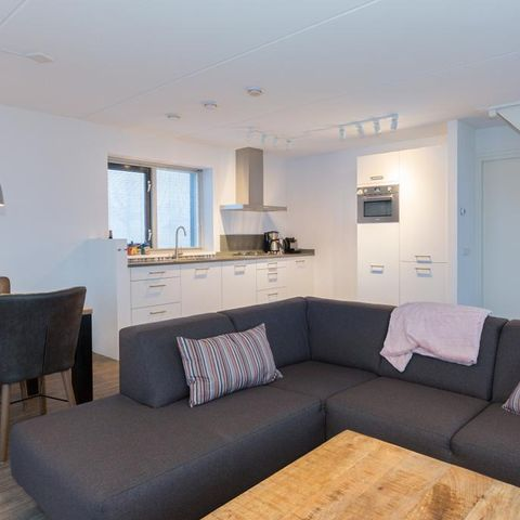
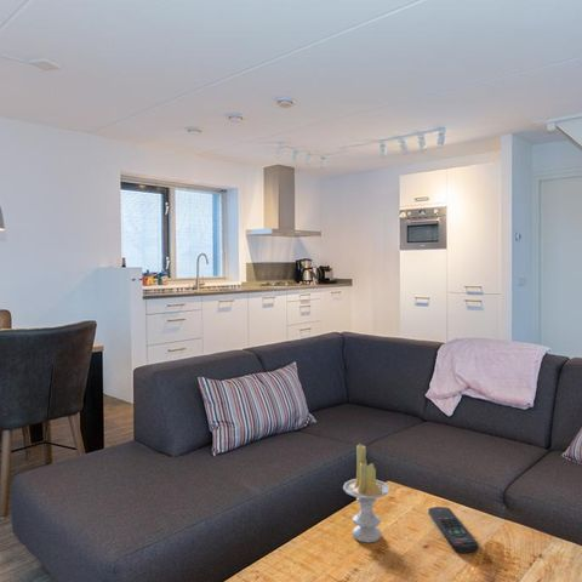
+ remote control (451, 527)
+ candle (366, 490)
